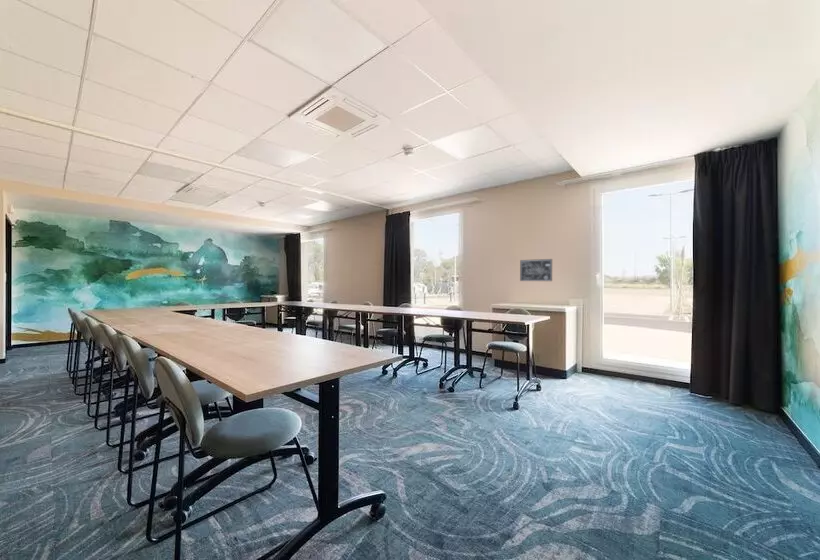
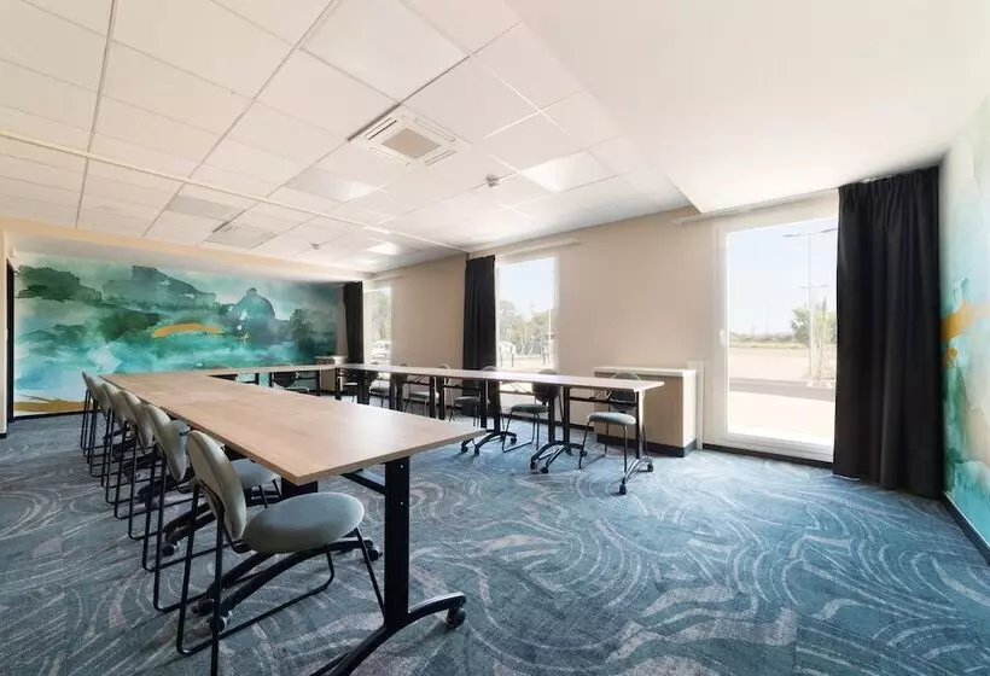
- wall art (535, 270)
